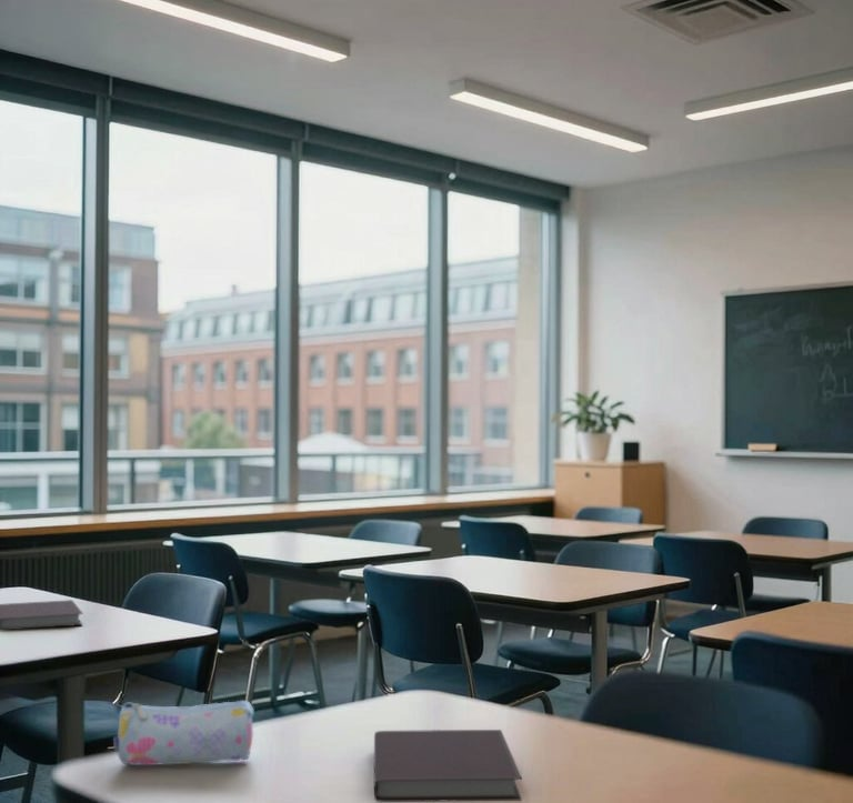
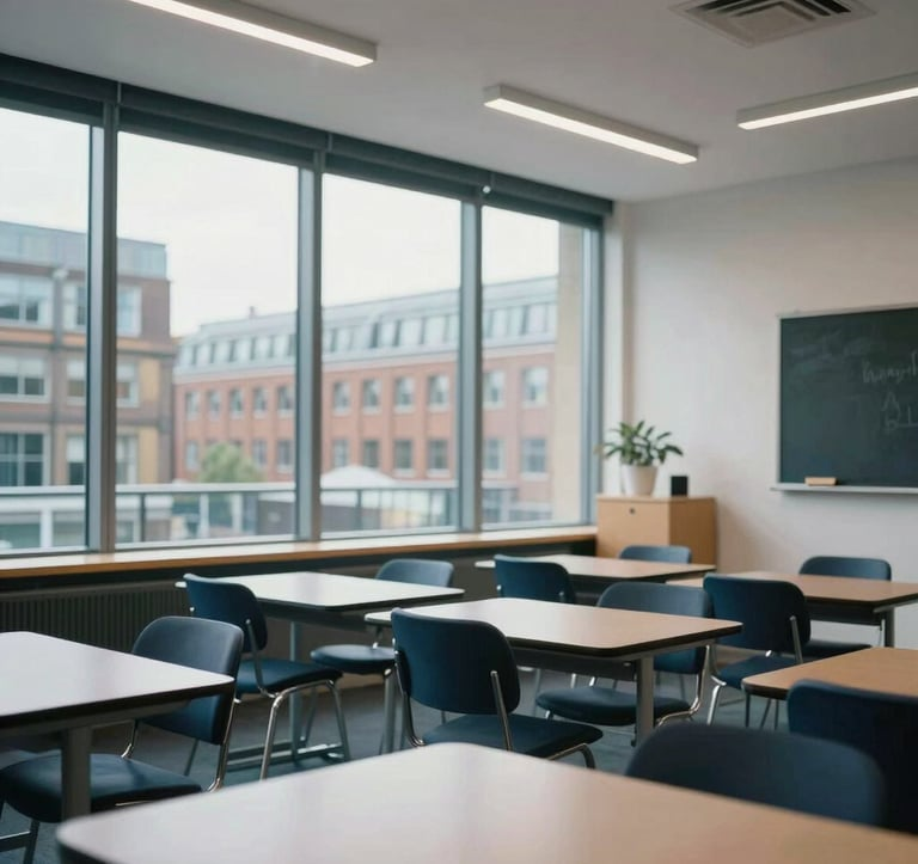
- notebook (37, 614)
- pencil case (185, 731)
- notebook (442, 762)
